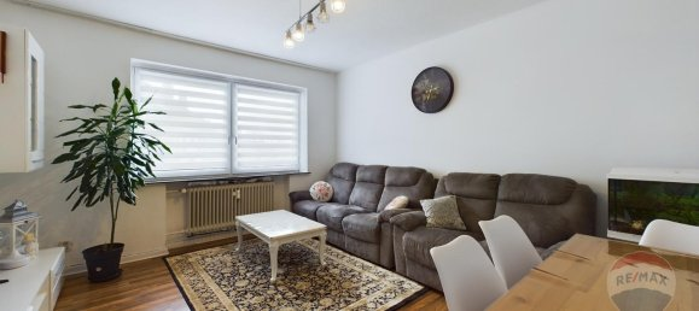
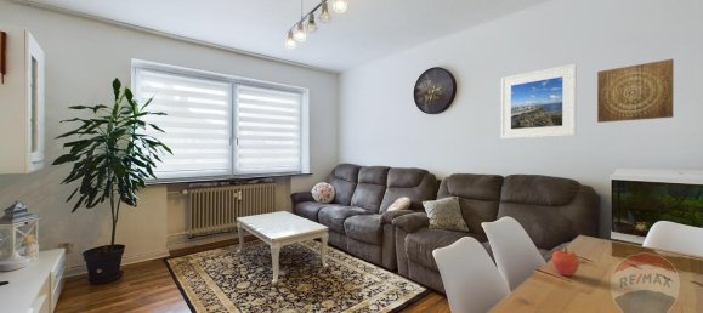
+ wall art (633, 92)
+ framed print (534, 104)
+ apple (565, 261)
